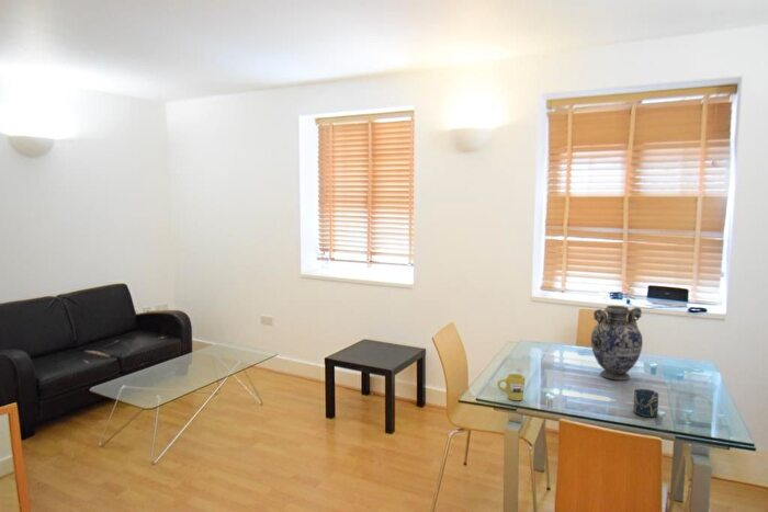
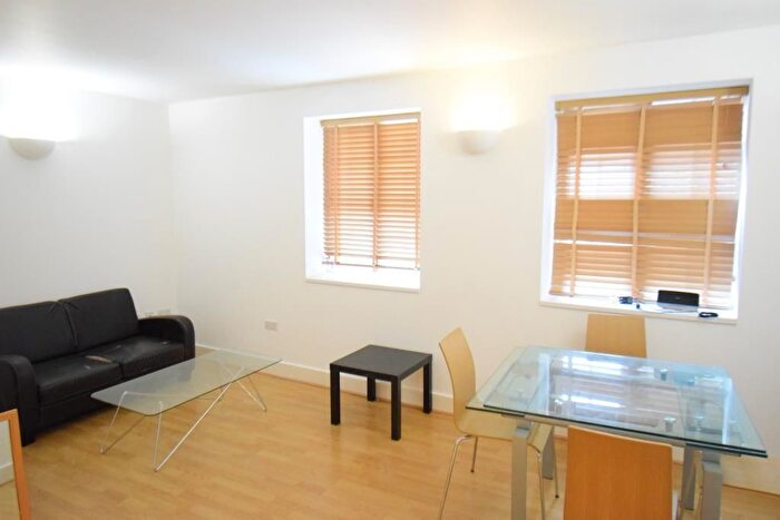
- vase (615, 341)
- cup (644, 403)
- mug (510, 387)
